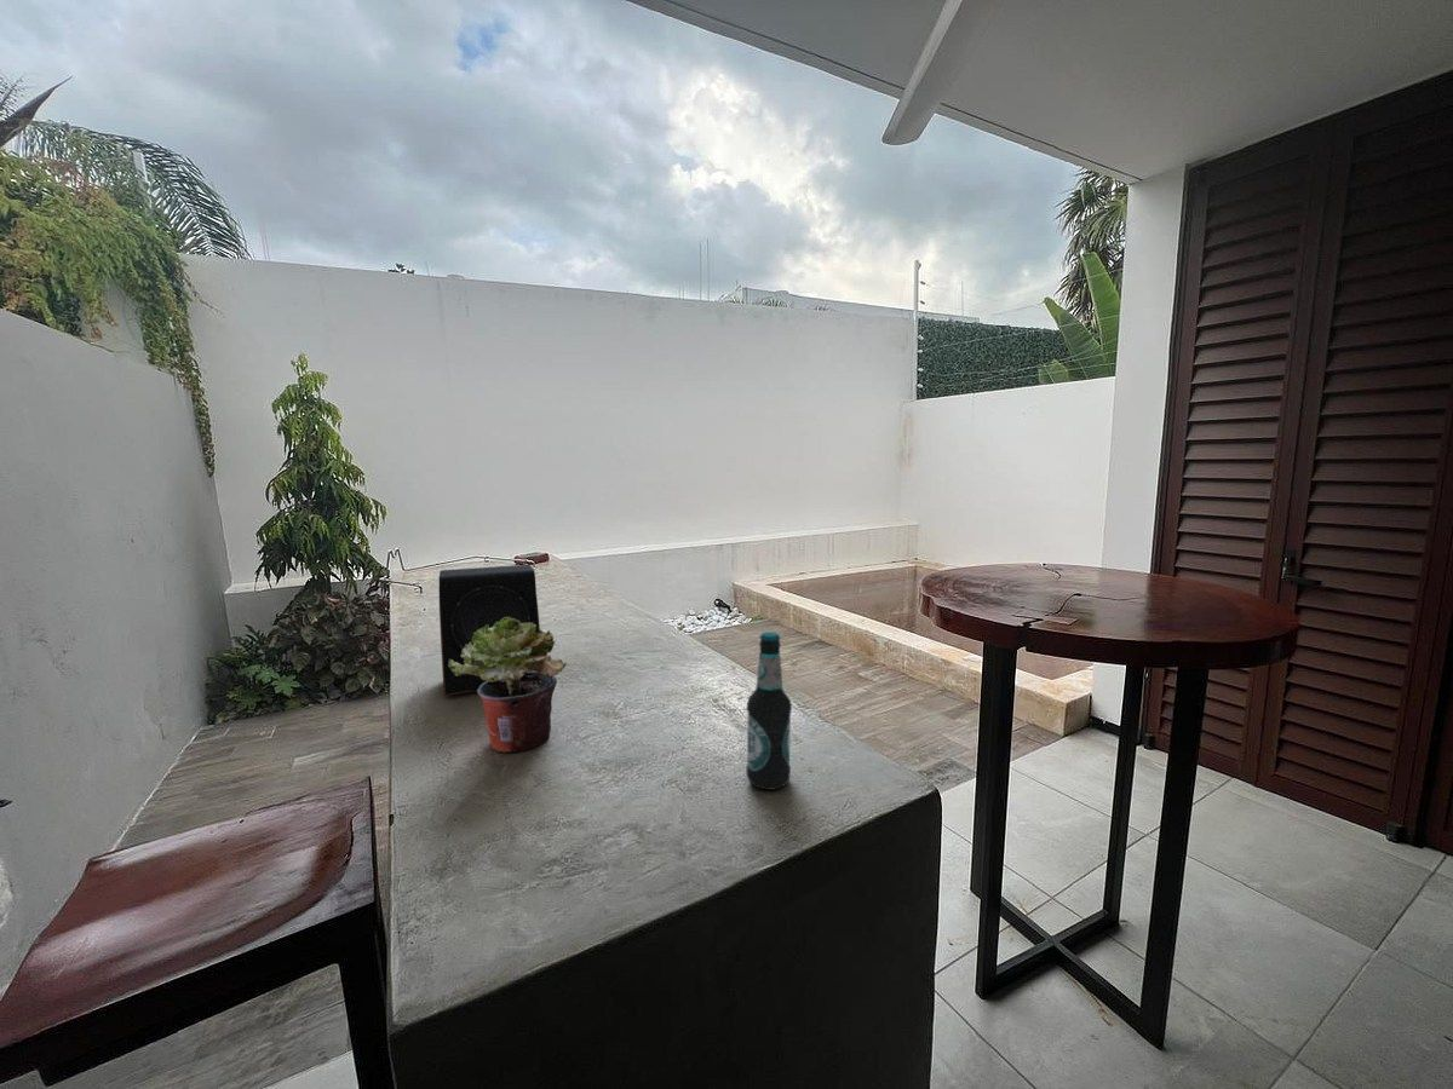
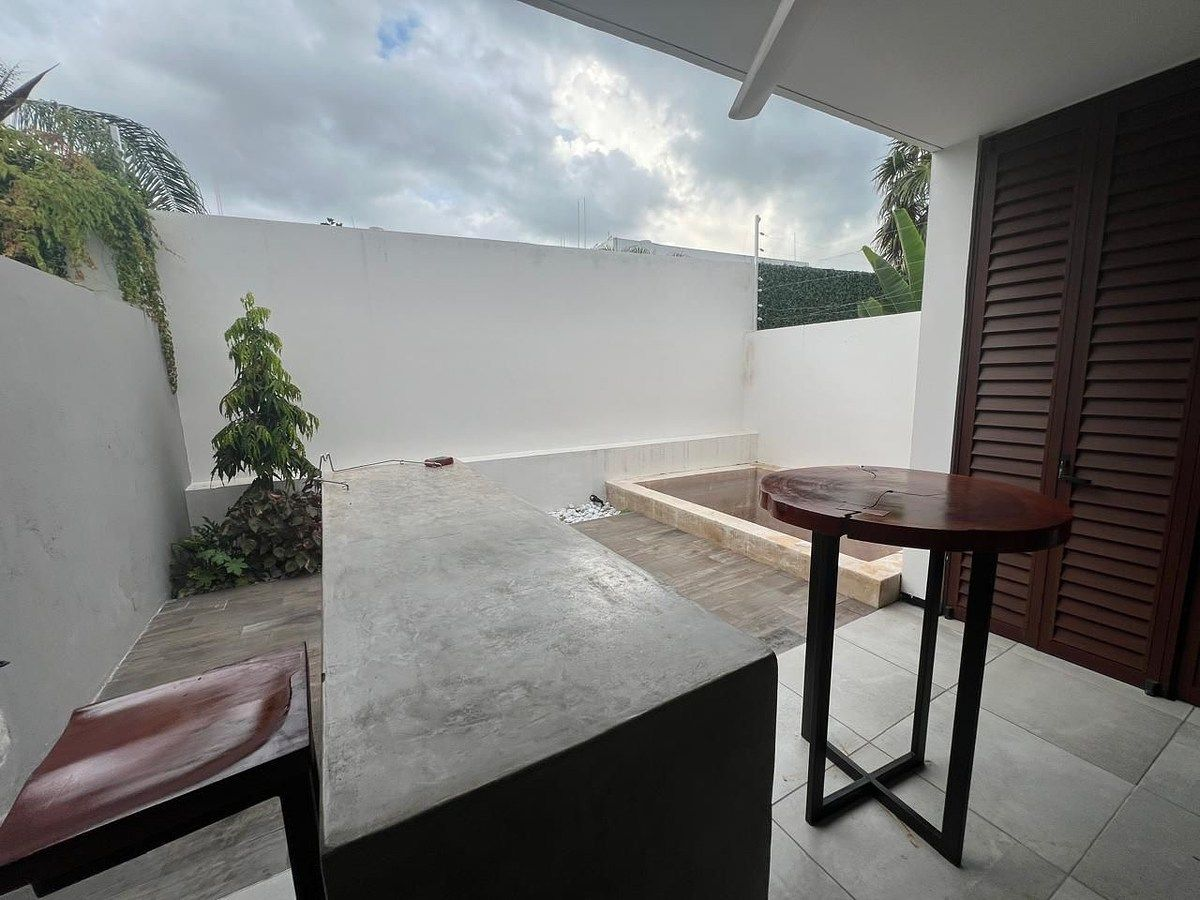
- speaker (490, 626)
- potted plant (509, 680)
- bottle (769, 708)
